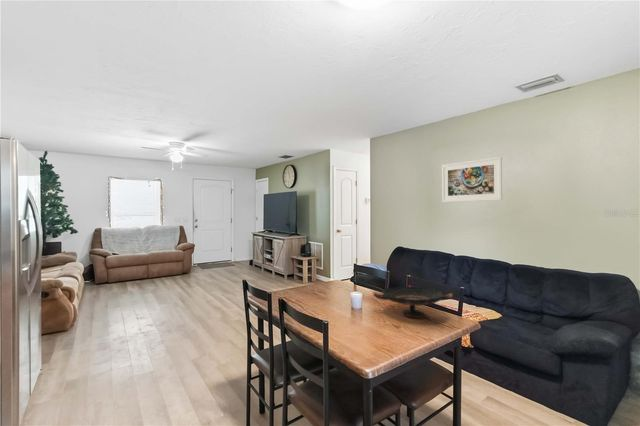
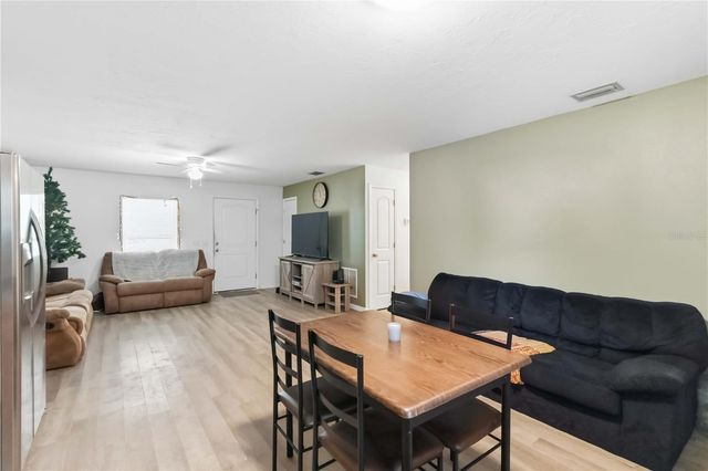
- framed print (469, 181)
- decorative bowl (412, 302)
